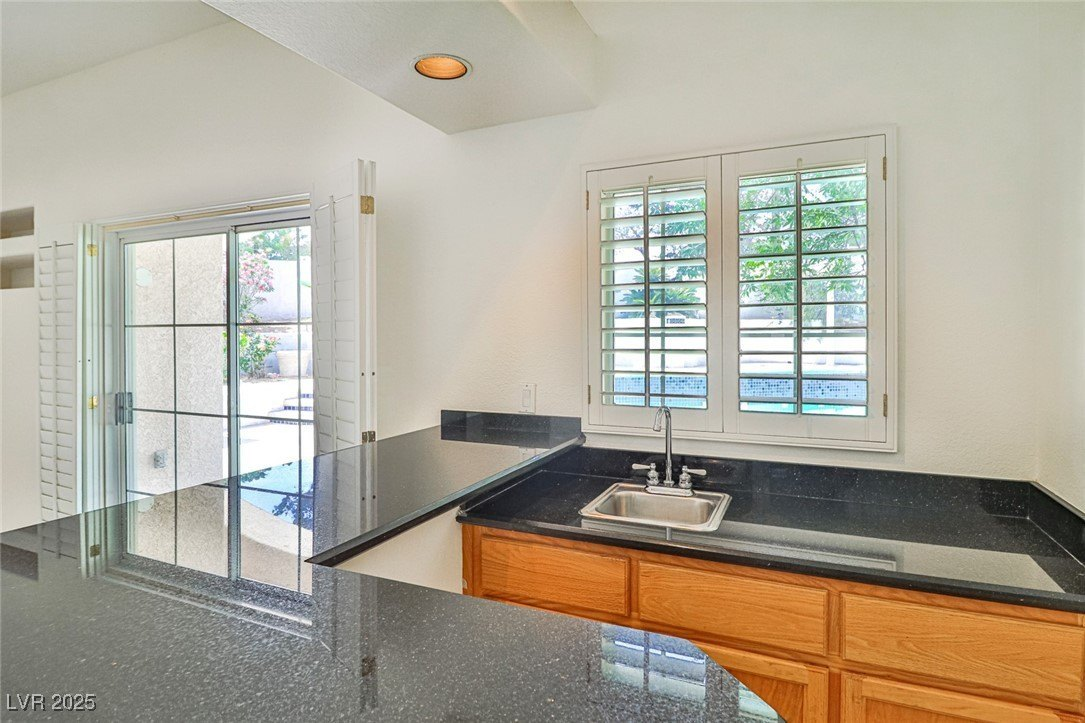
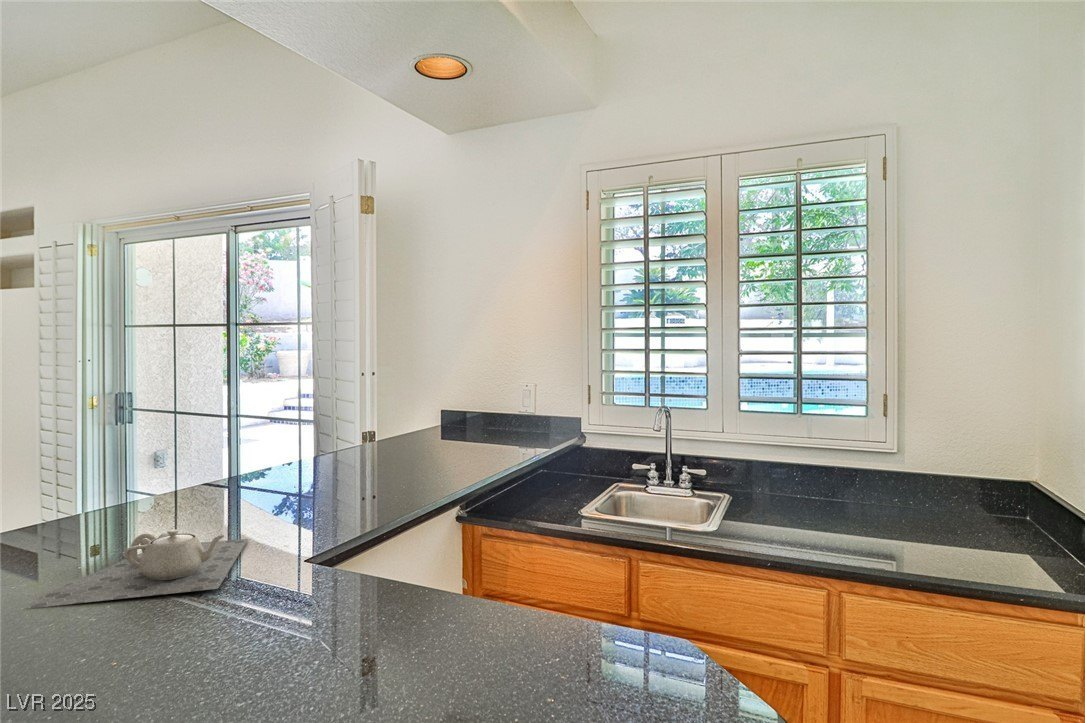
+ teapot (154, 546)
